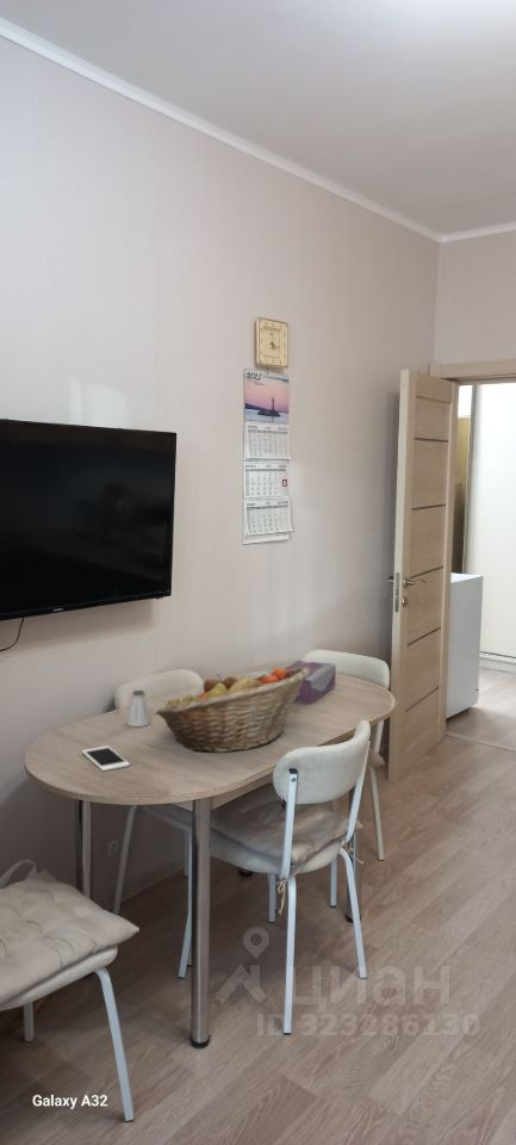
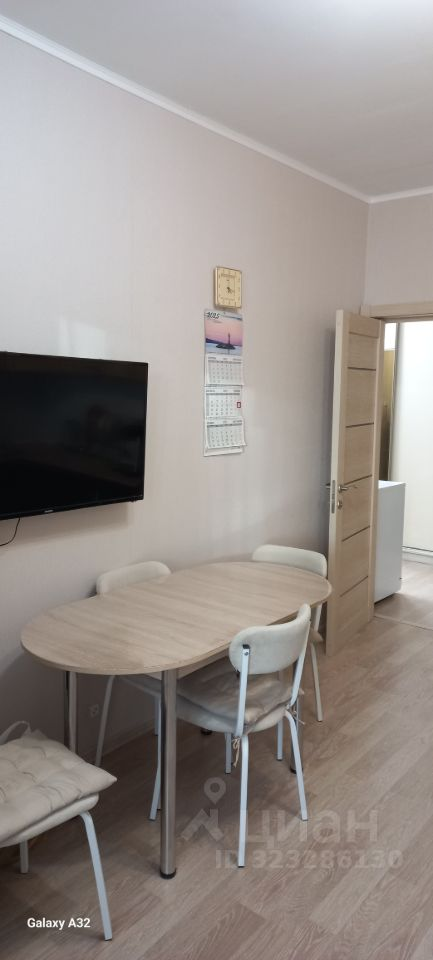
- cell phone (105, 757)
- tissue box (303, 681)
- fruit basket (235, 703)
- saltshaker (138, 707)
